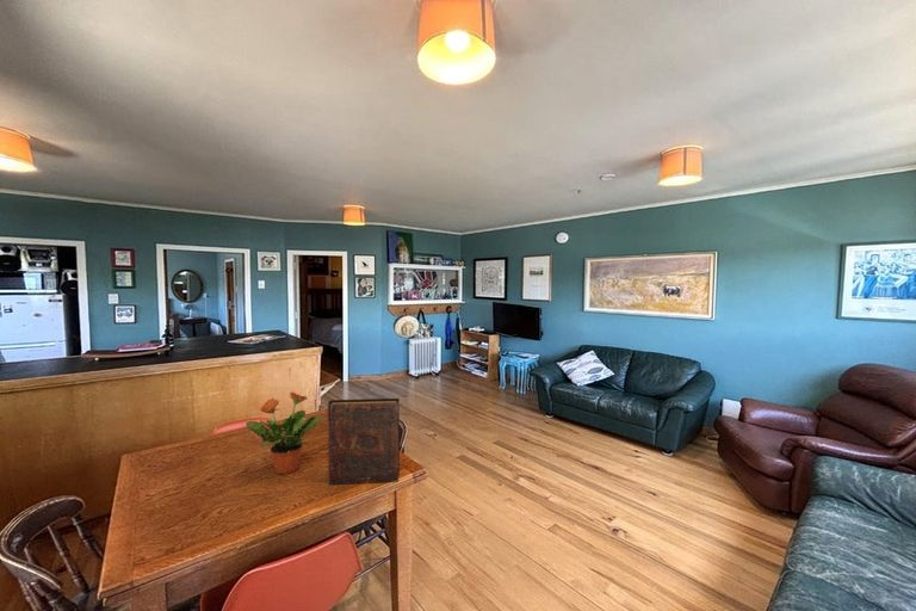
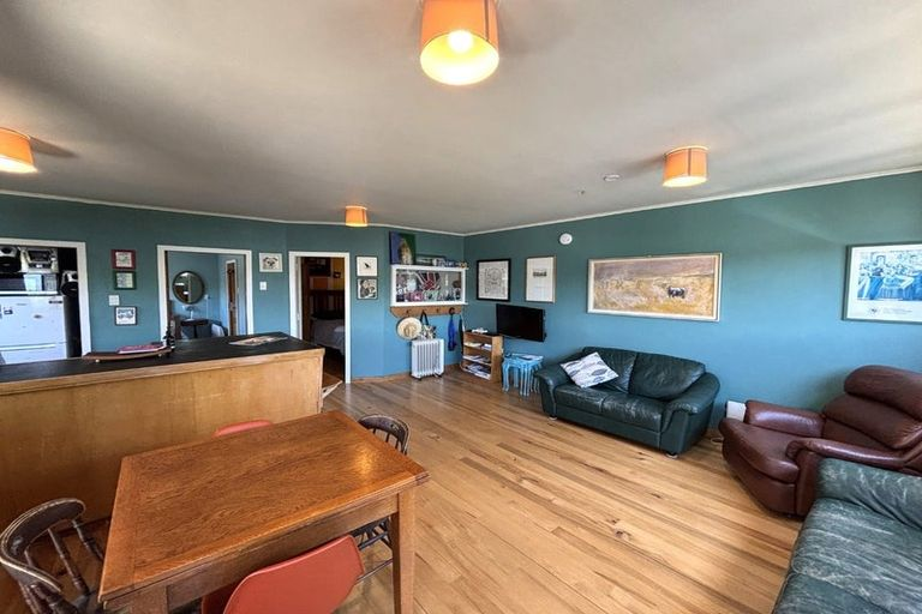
- potted plant (284, 431)
- book (364, 440)
